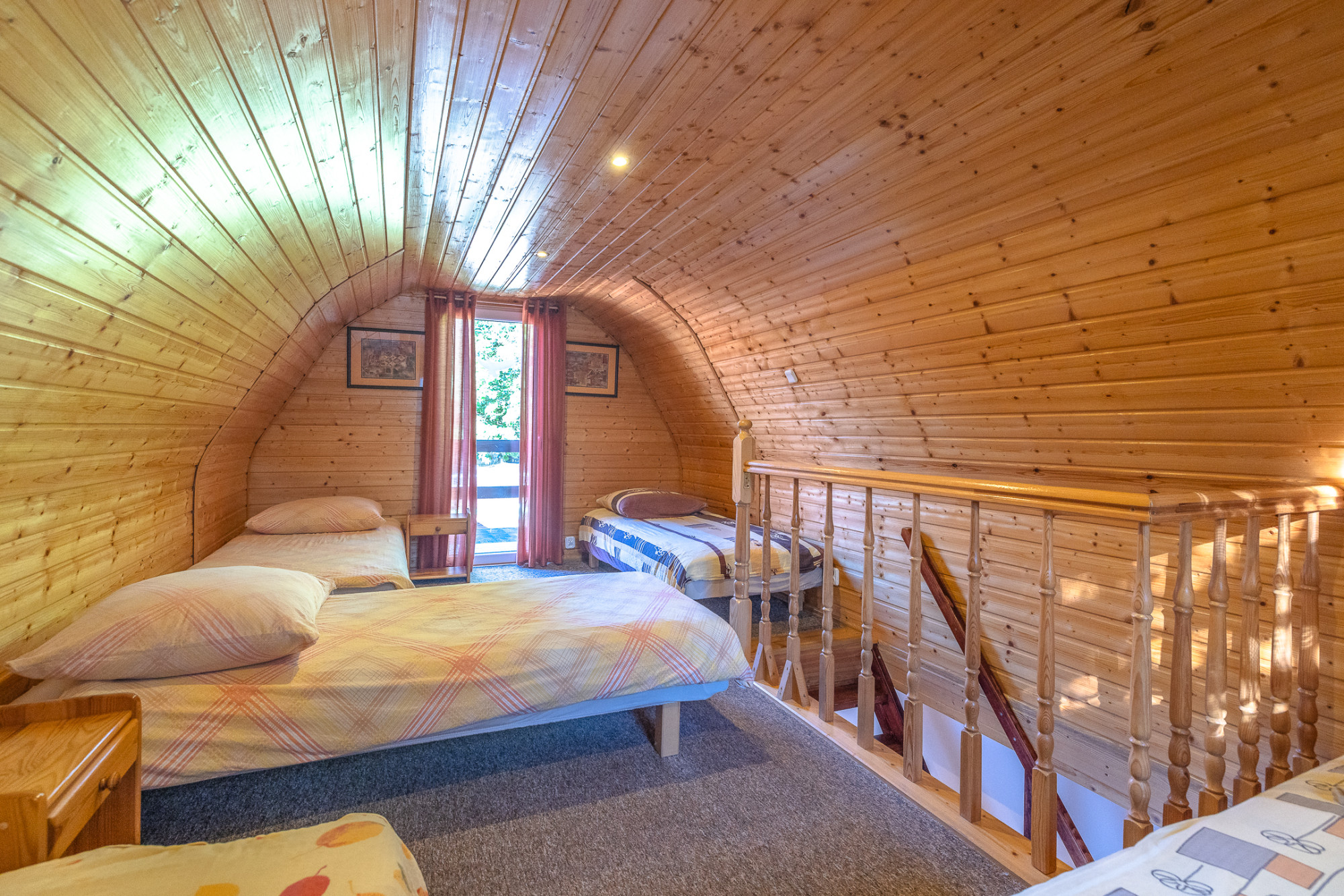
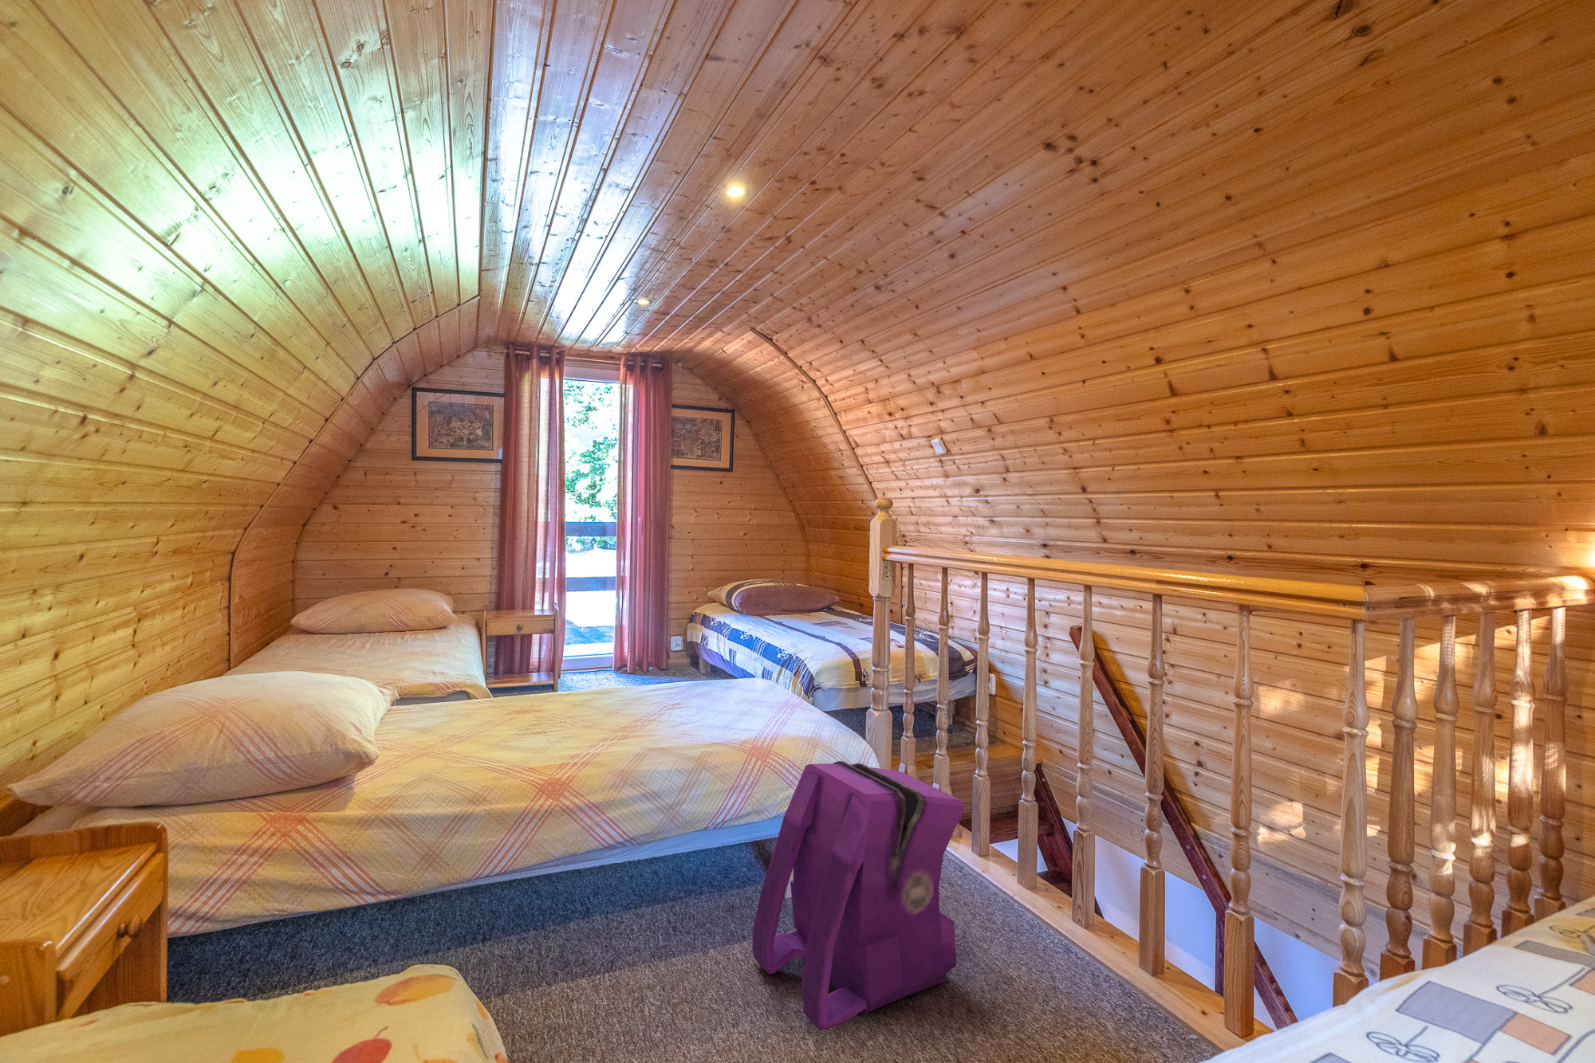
+ backpack (864, 871)
